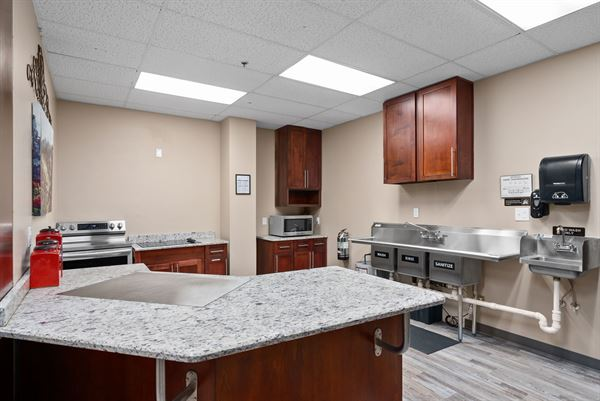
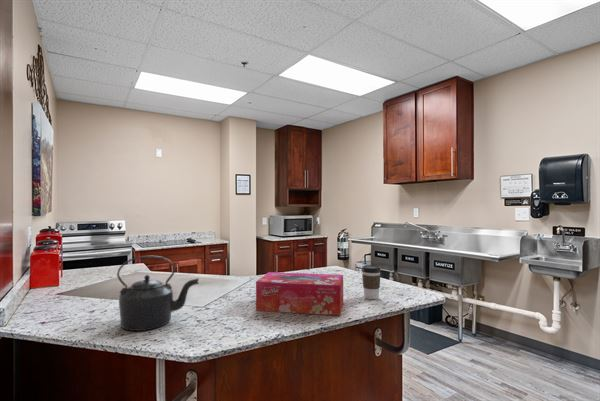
+ kettle (160, 287)
+ coffee cup (371, 281)
+ tissue box (301, 291)
